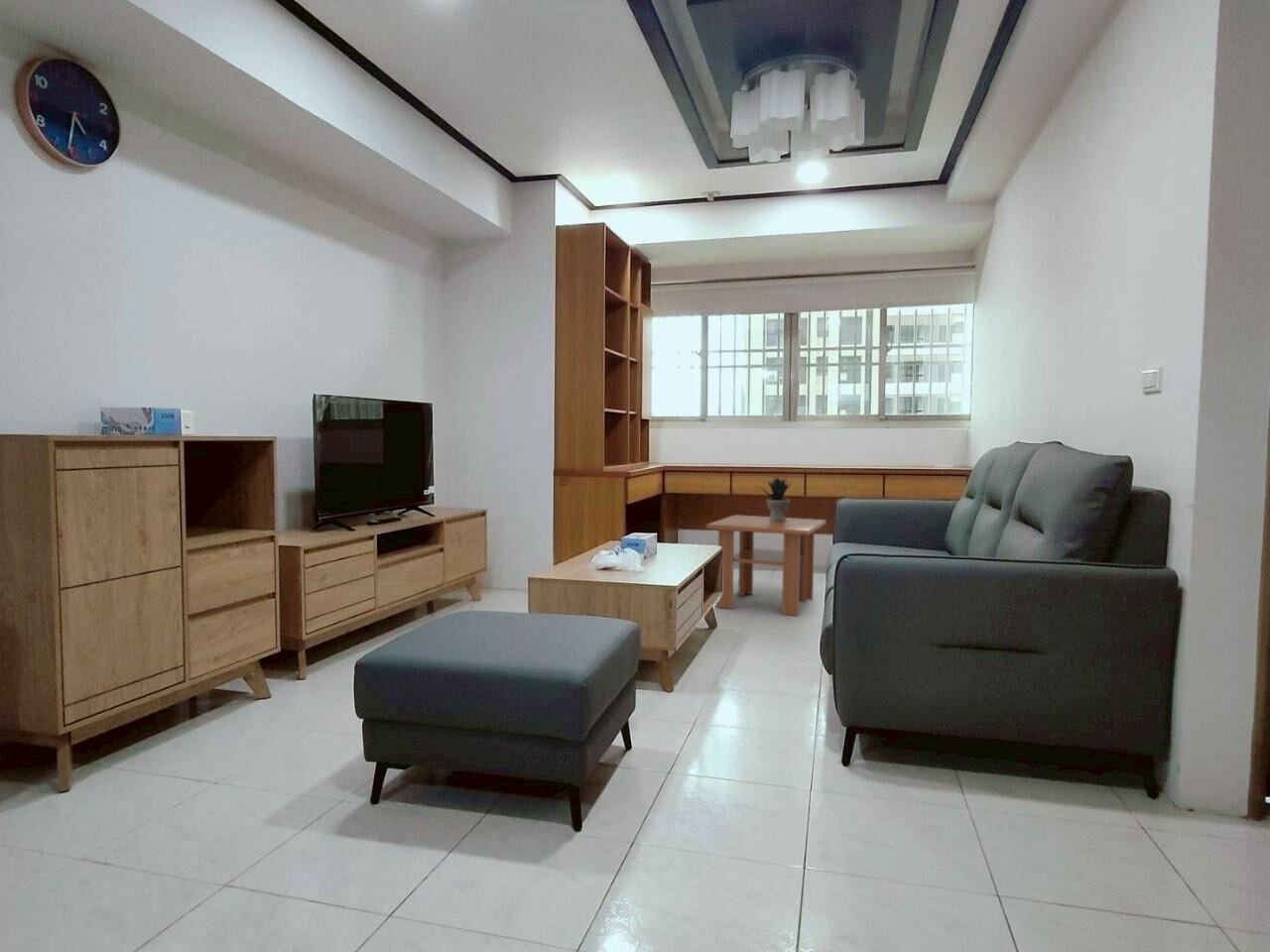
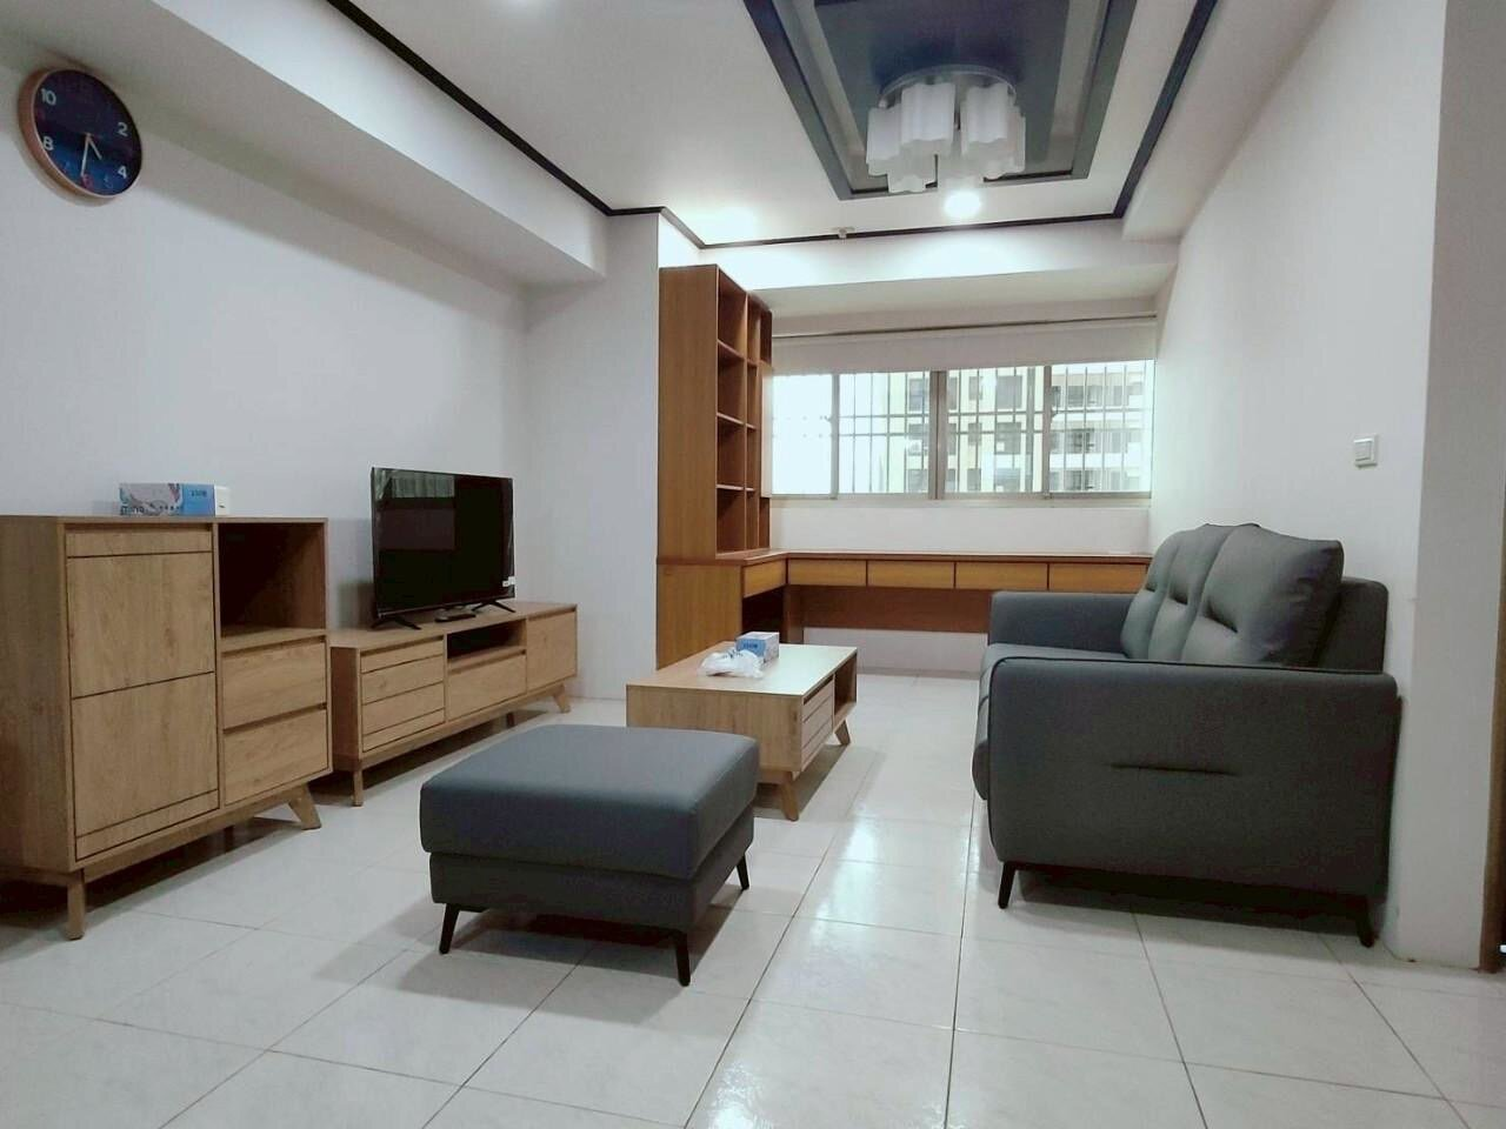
- coffee table (767, 562)
- potted plant (780, 496)
